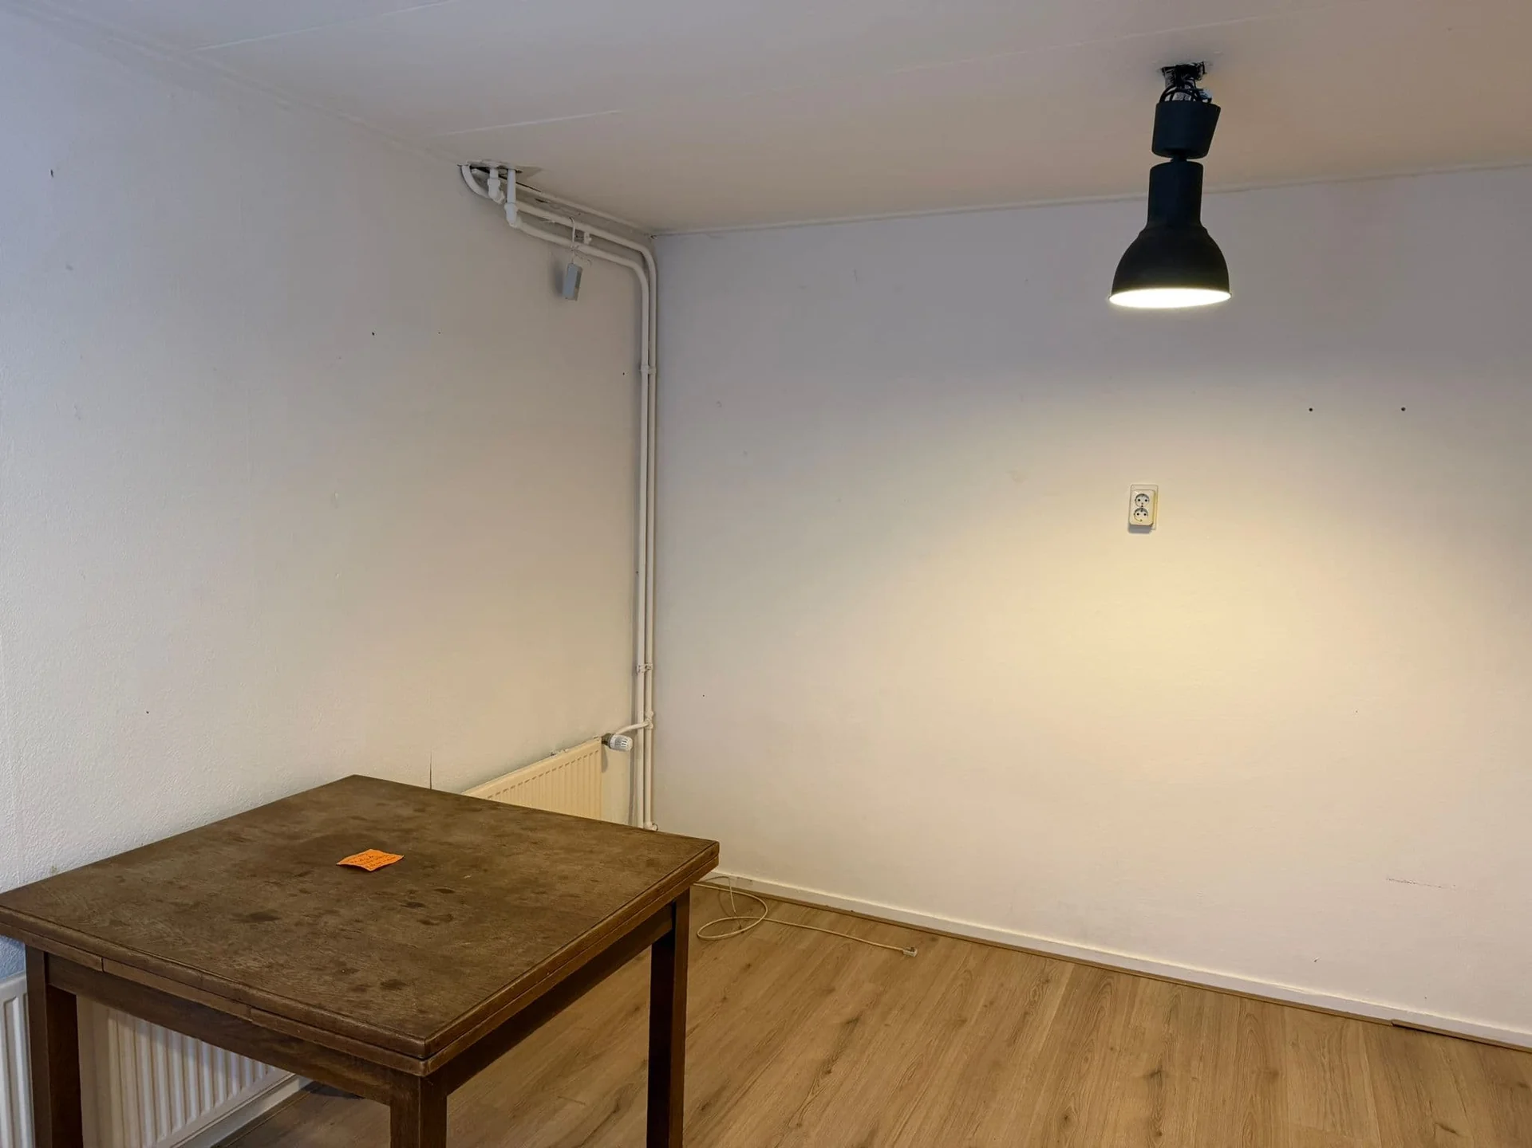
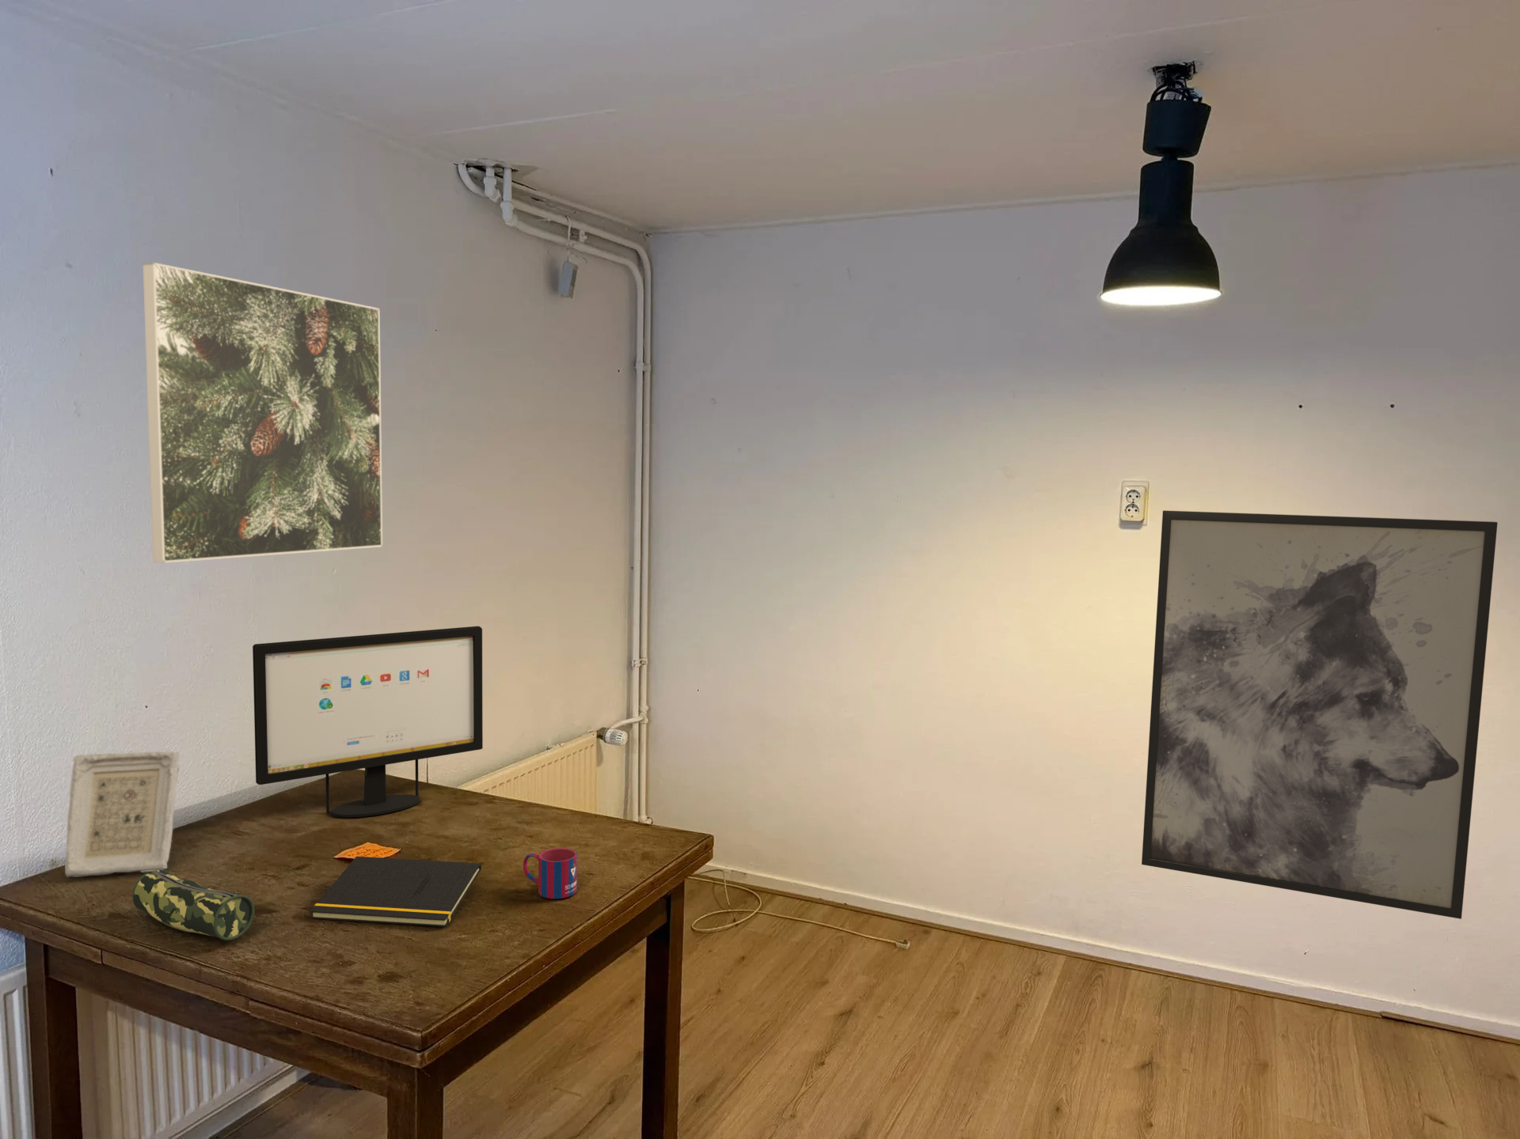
+ pencil case (190, 904)
+ computer monitor (376, 723)
+ wall art (1306, 705)
+ picture frame (120, 812)
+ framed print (278, 422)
+ mug (549, 871)
+ notepad (399, 889)
